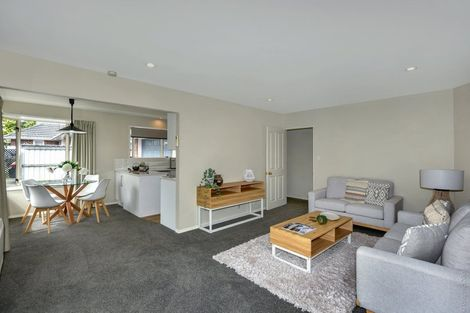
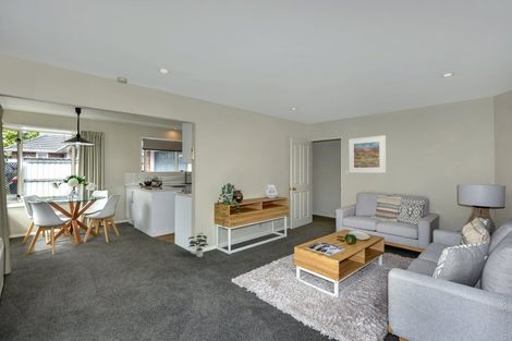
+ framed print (366, 155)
+ potted plant (199, 245)
